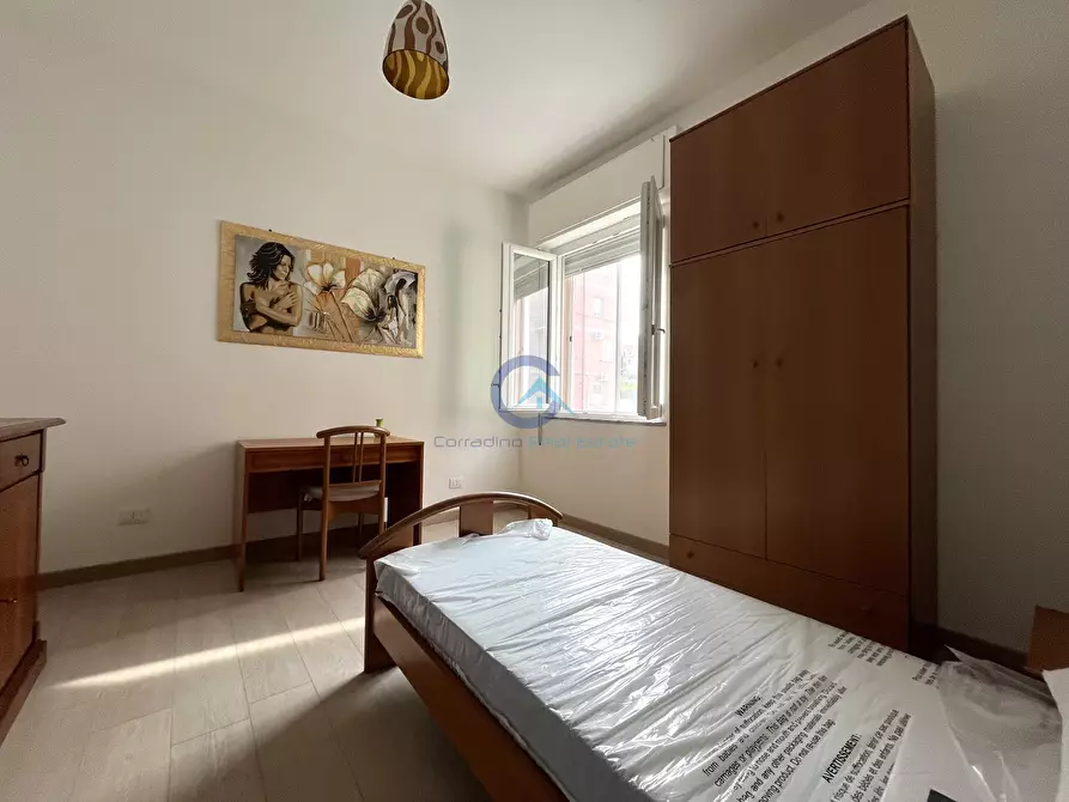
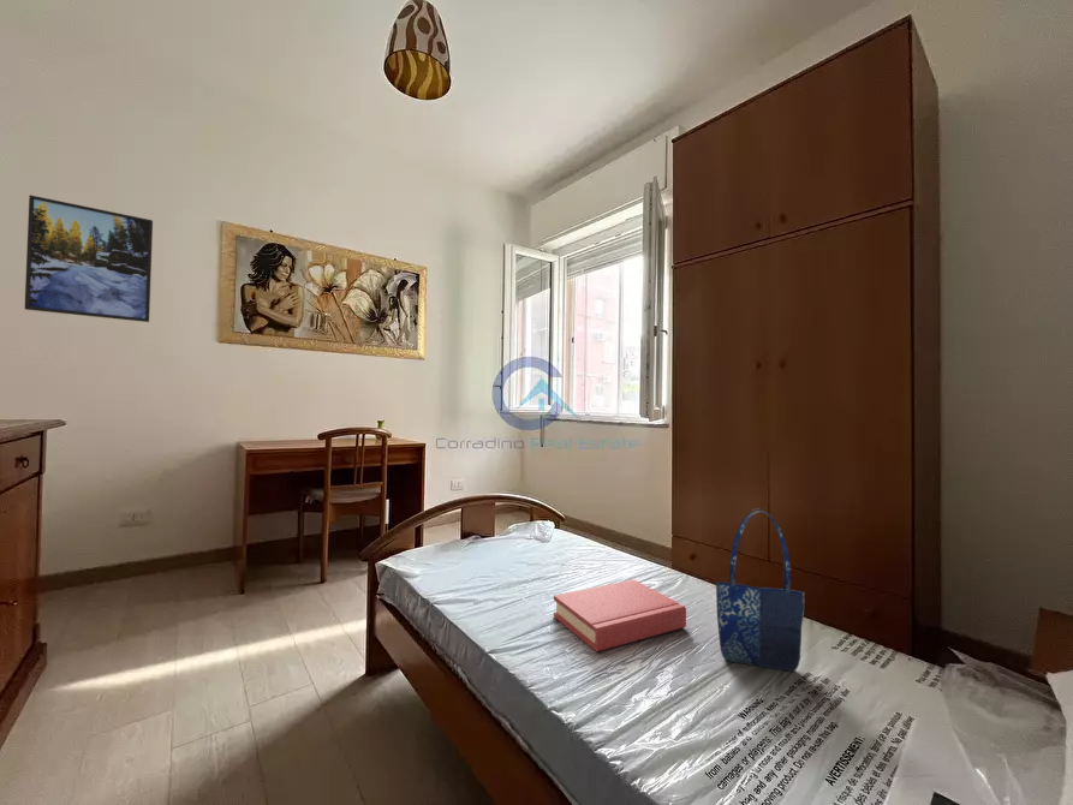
+ shopping bag (758, 588)
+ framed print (93, 262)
+ hardback book (618, 612)
